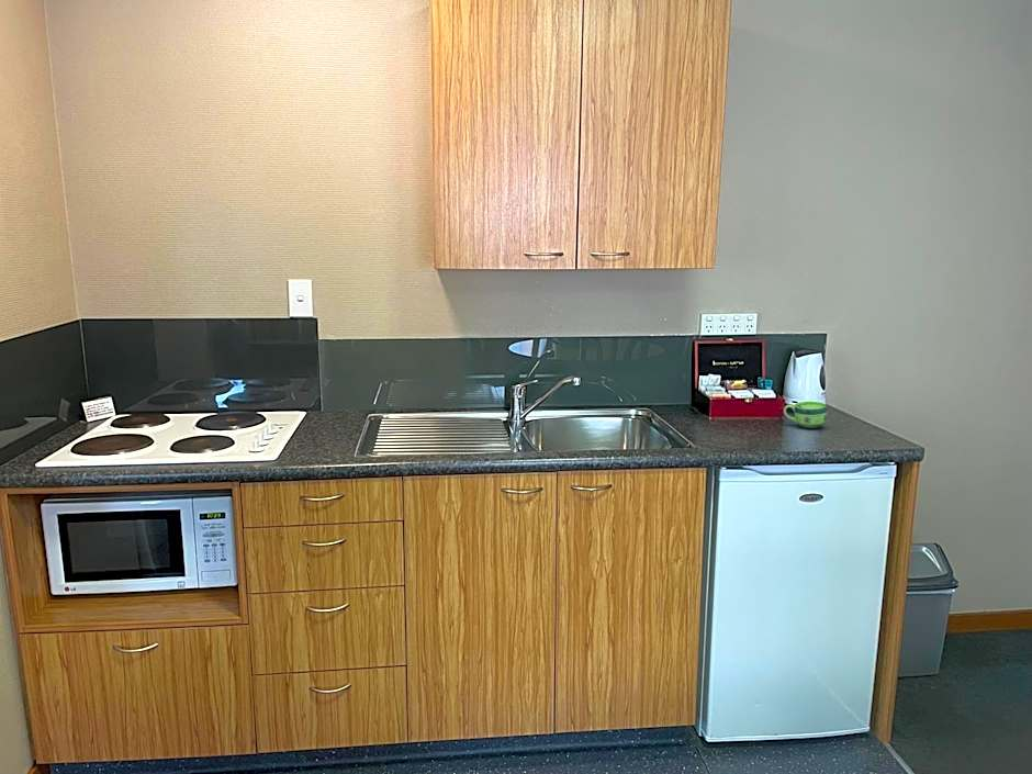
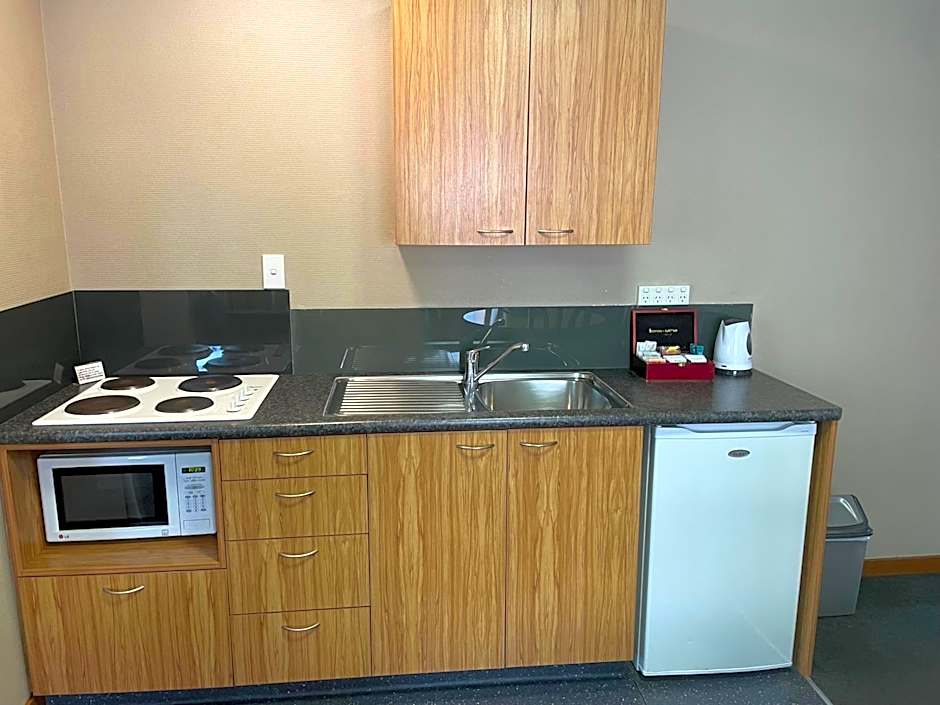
- cup (805, 415)
